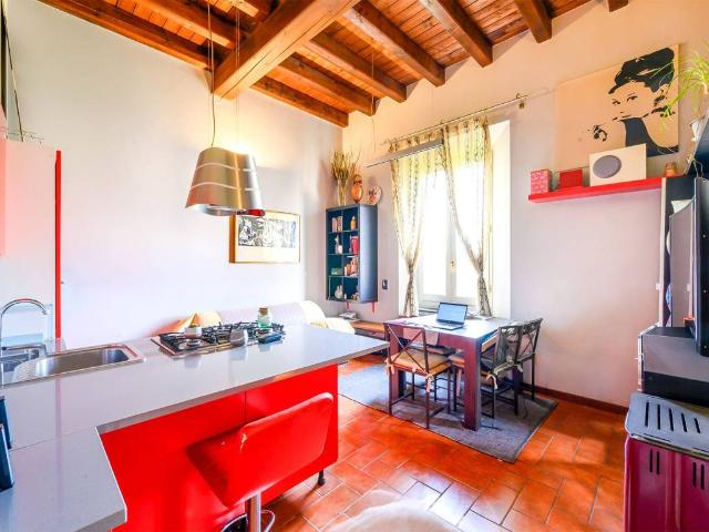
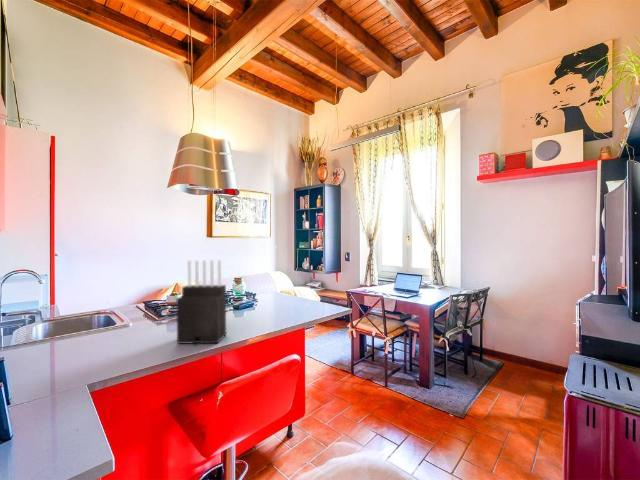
+ knife block (201, 300)
